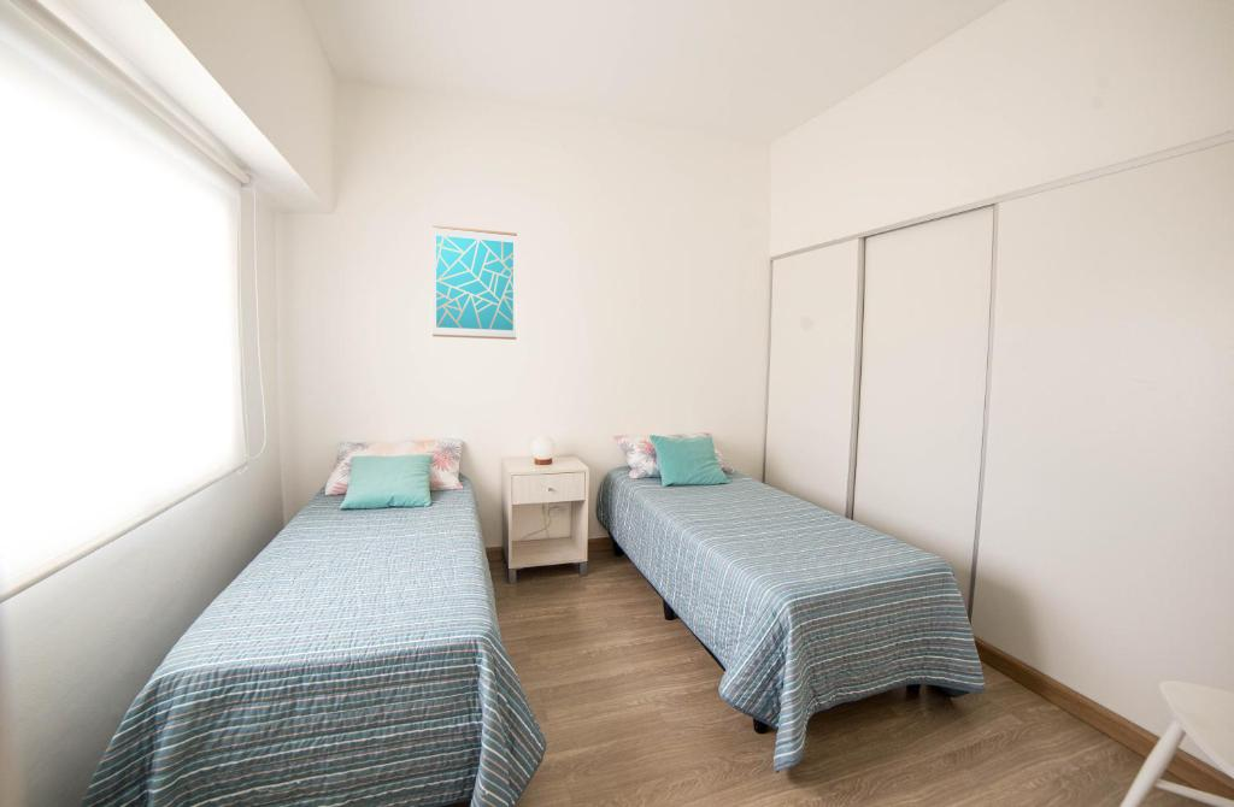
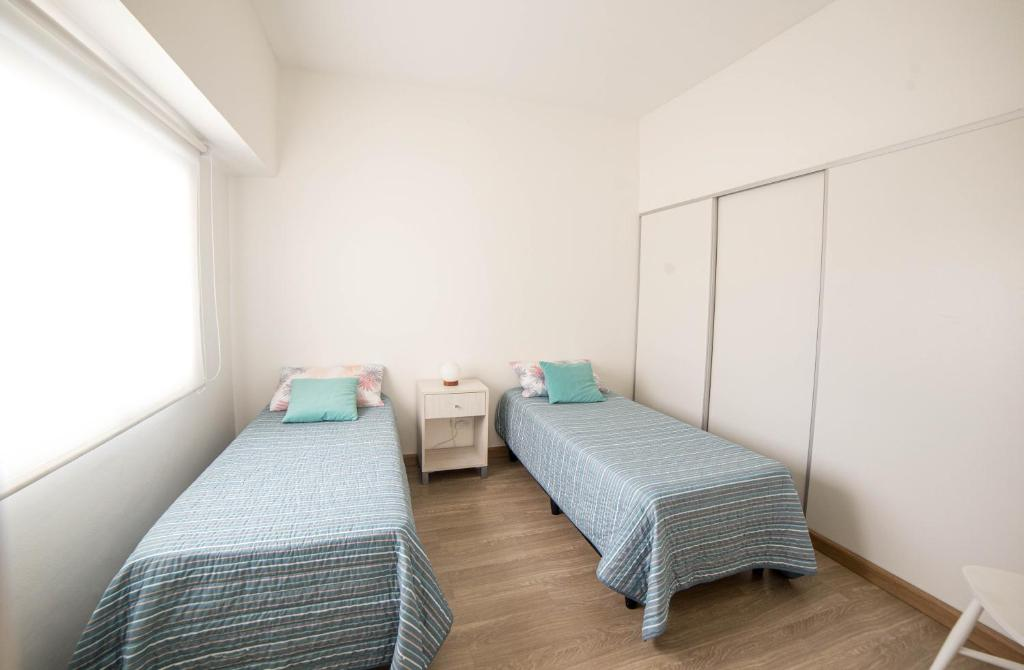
- wall art (475, 283)
